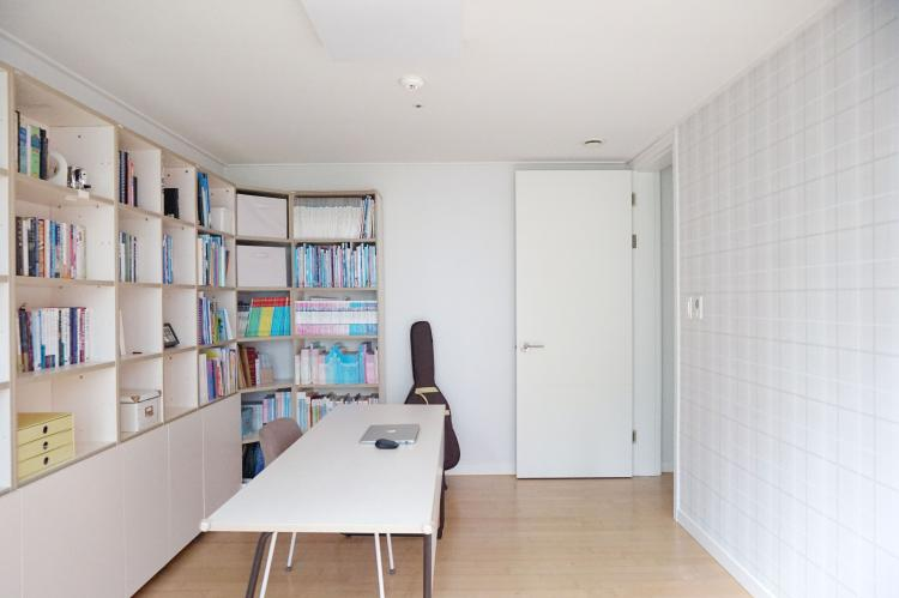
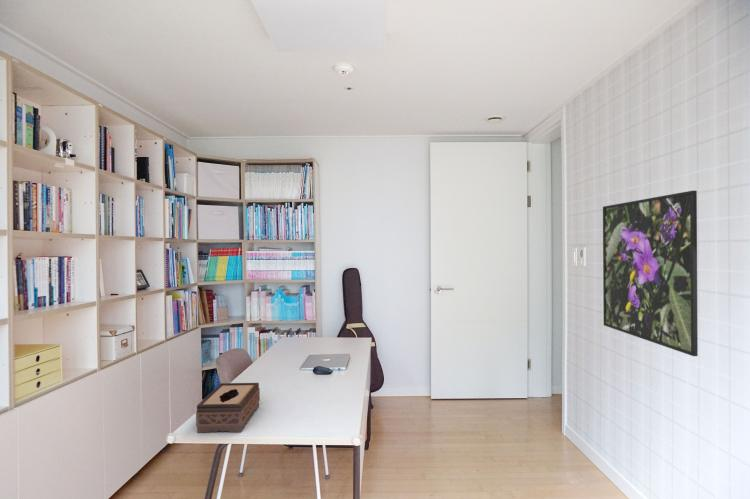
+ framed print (642, 269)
+ tissue box (230, 405)
